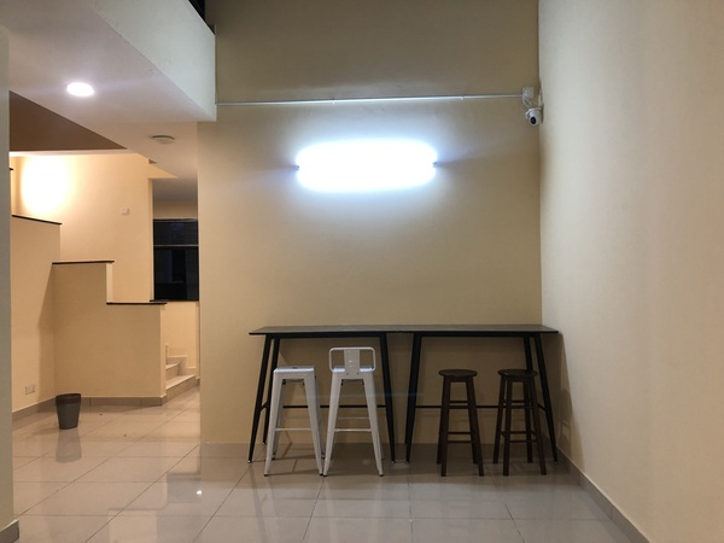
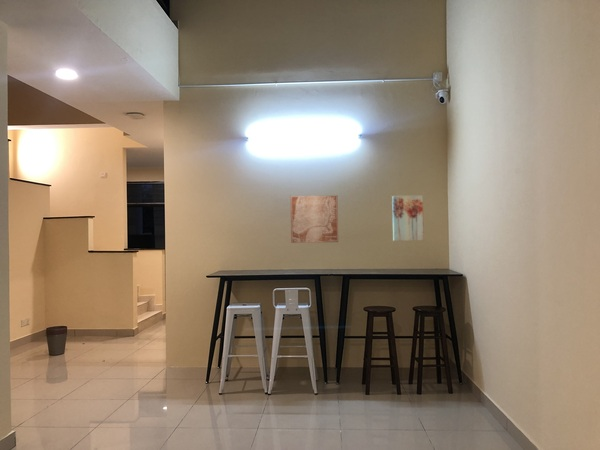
+ wall art (314, 219)
+ wall art (407, 218)
